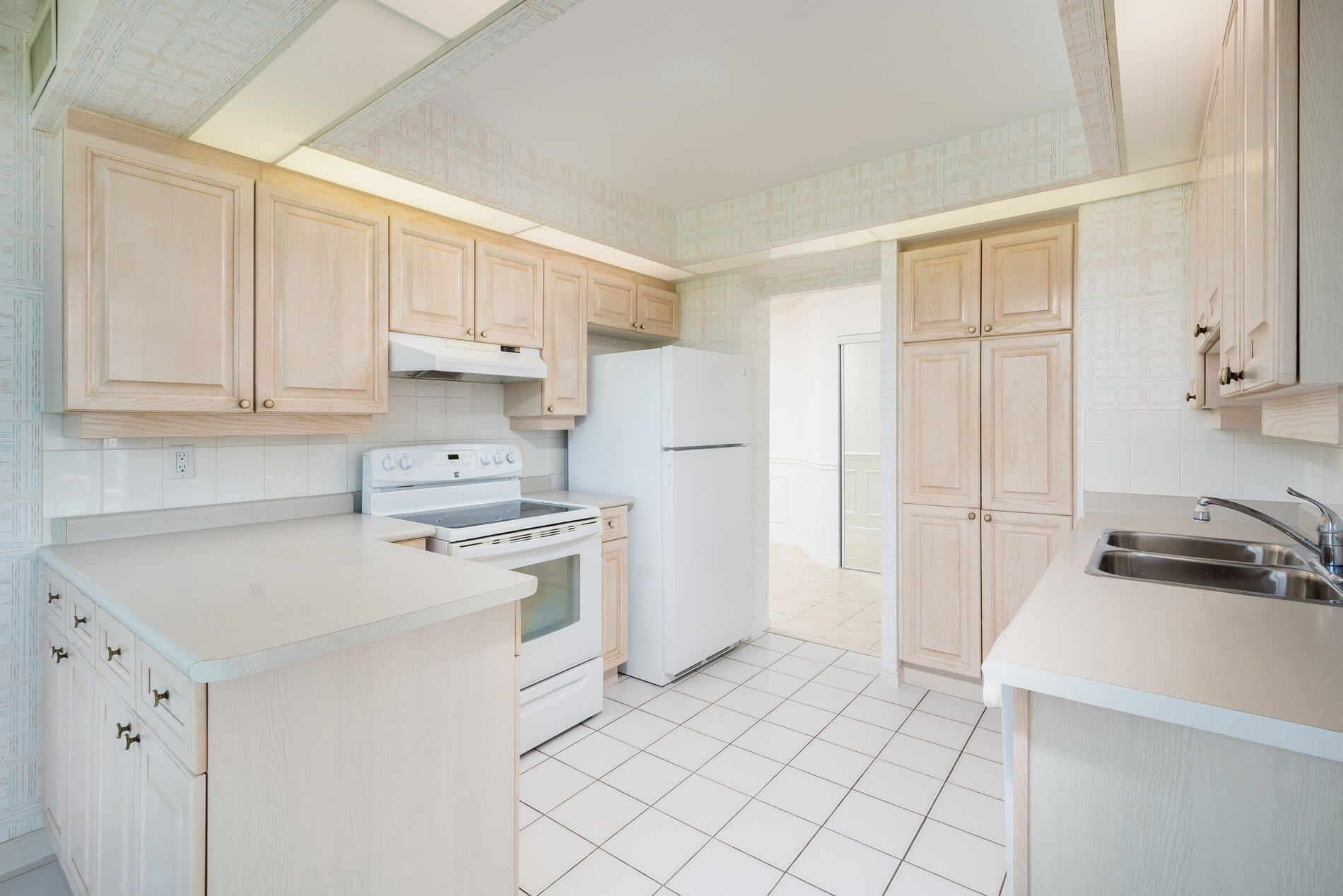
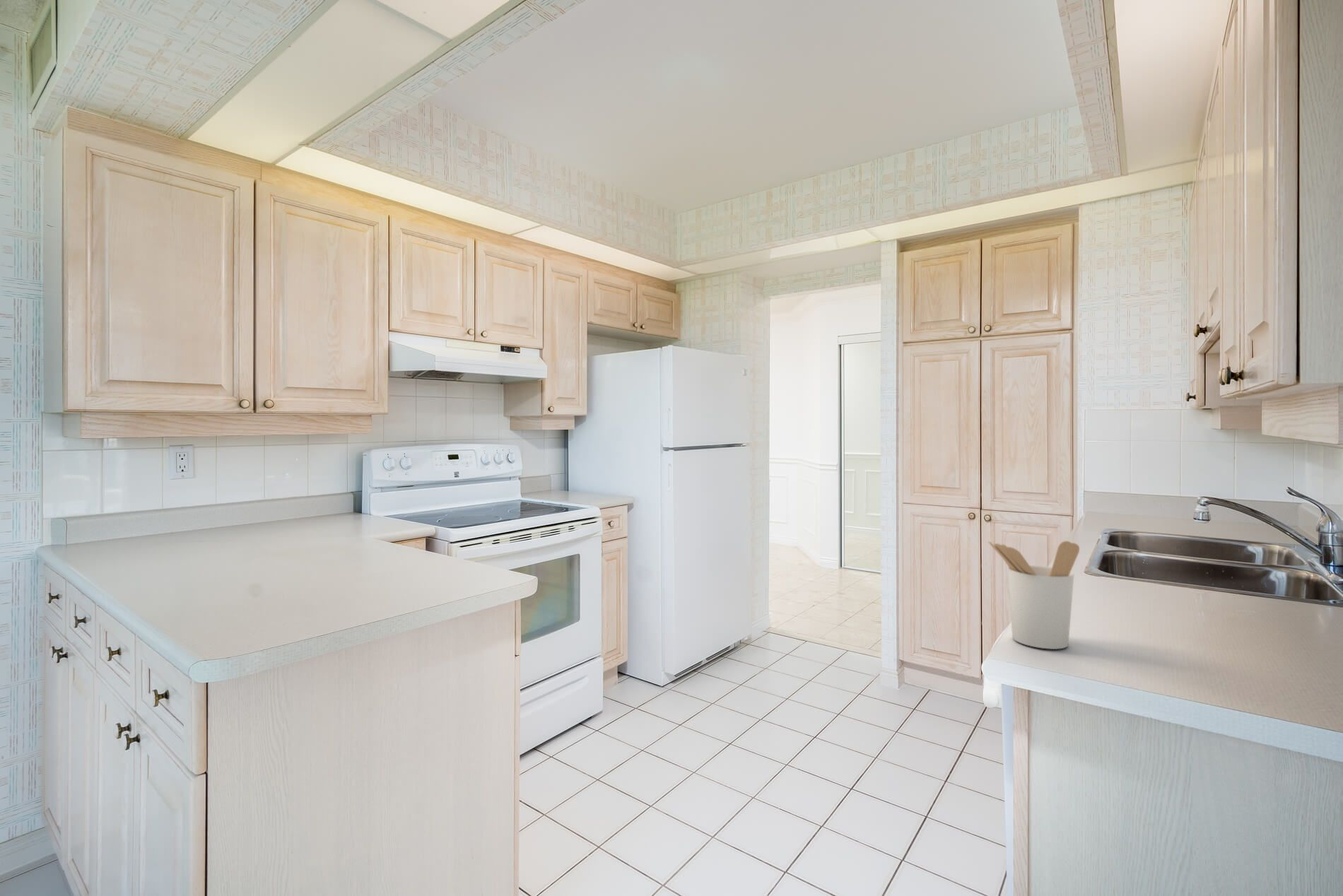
+ utensil holder (1028, 589)
